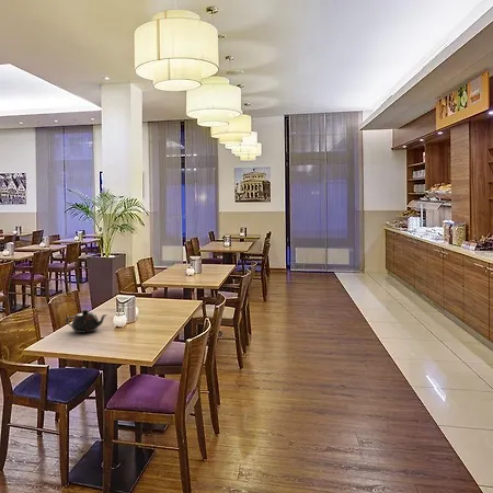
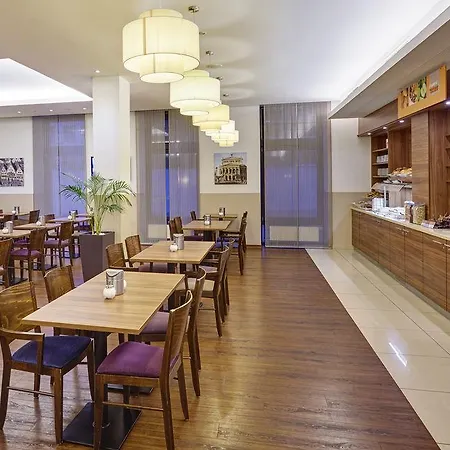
- teapot (87, 320)
